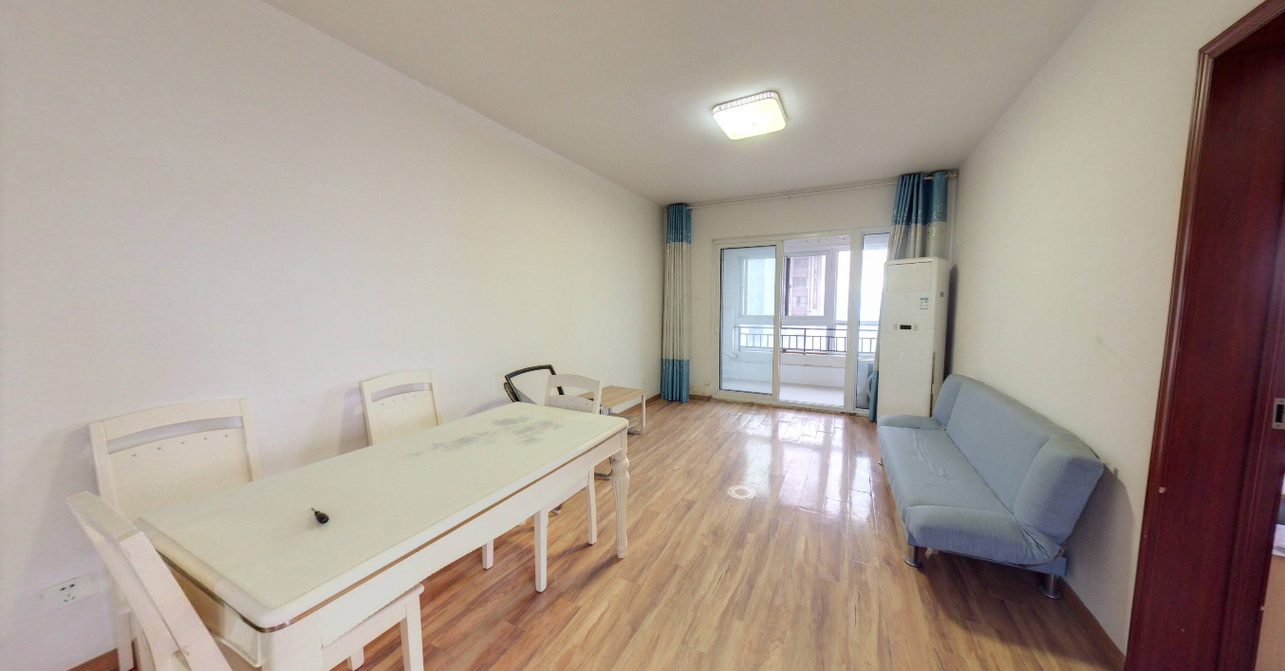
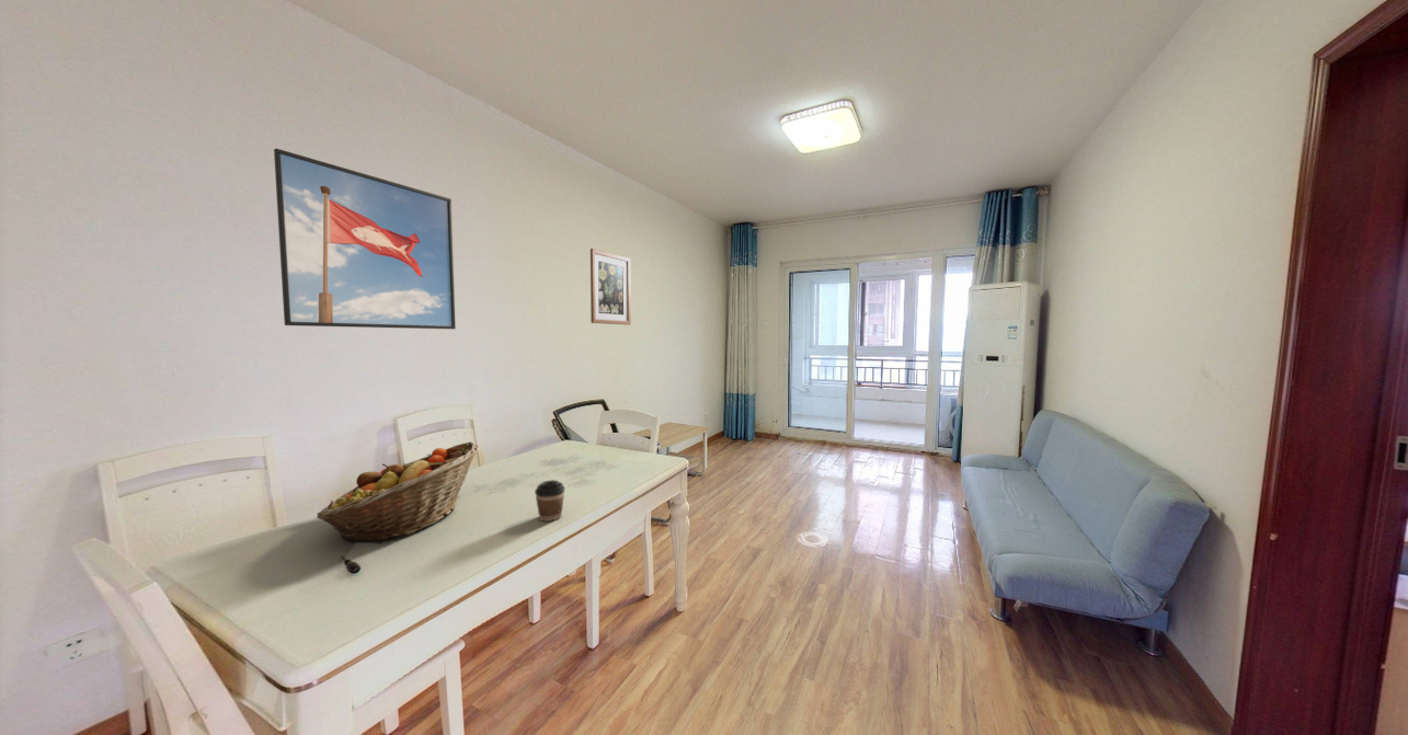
+ fruit basket (409, 485)
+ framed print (379, 253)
+ wall art (611, 288)
+ coffee cup (550, 498)
